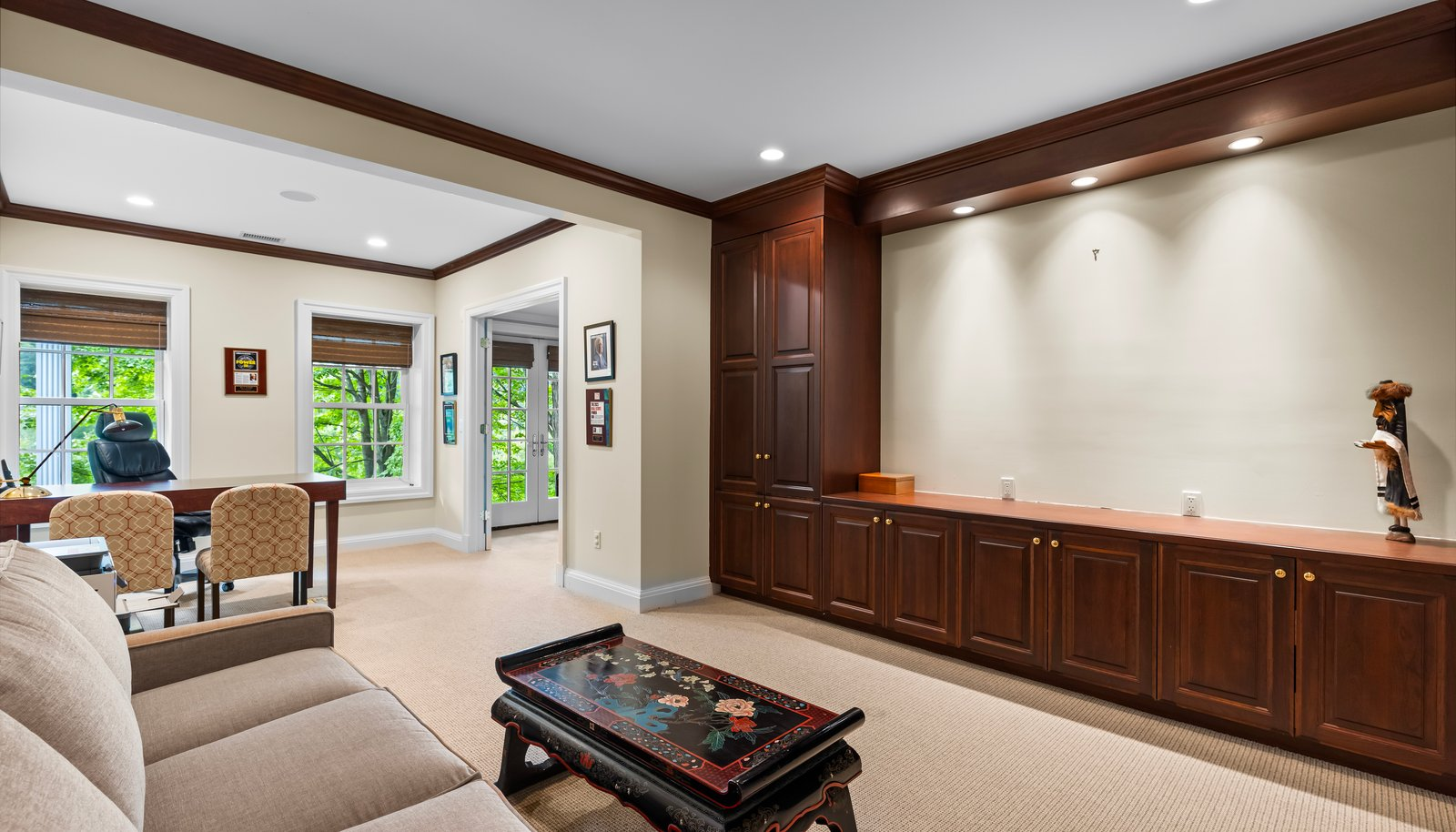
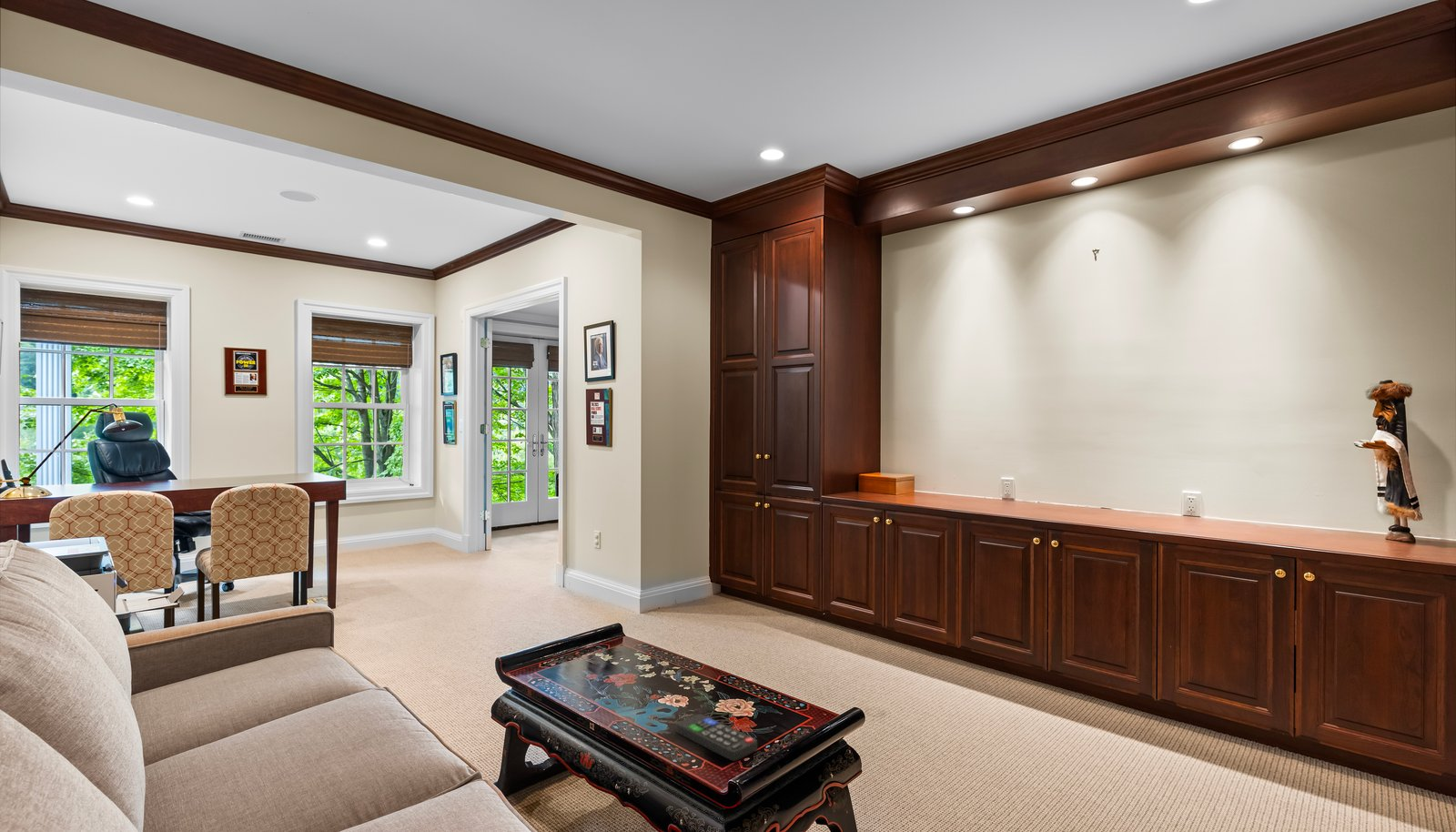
+ remote control (715, 735)
